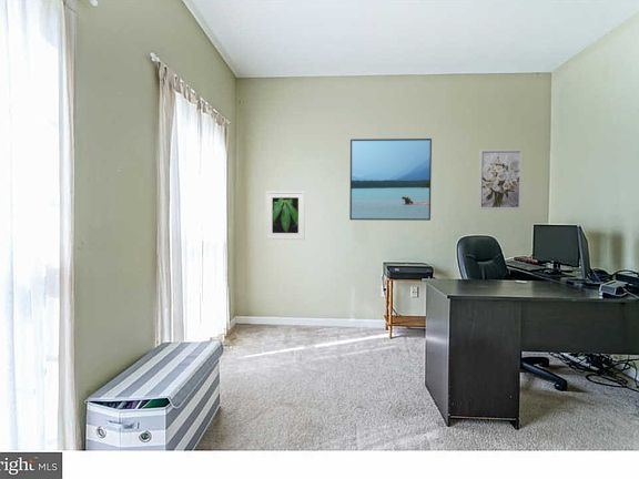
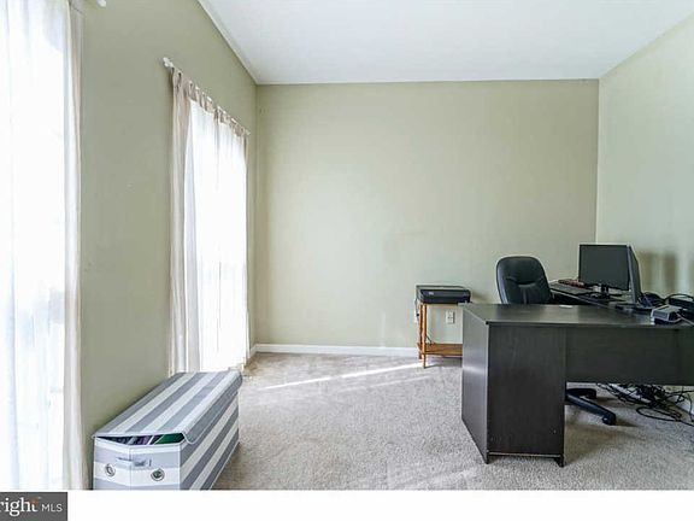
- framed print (285, 215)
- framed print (389, 180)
- wall art (499, 179)
